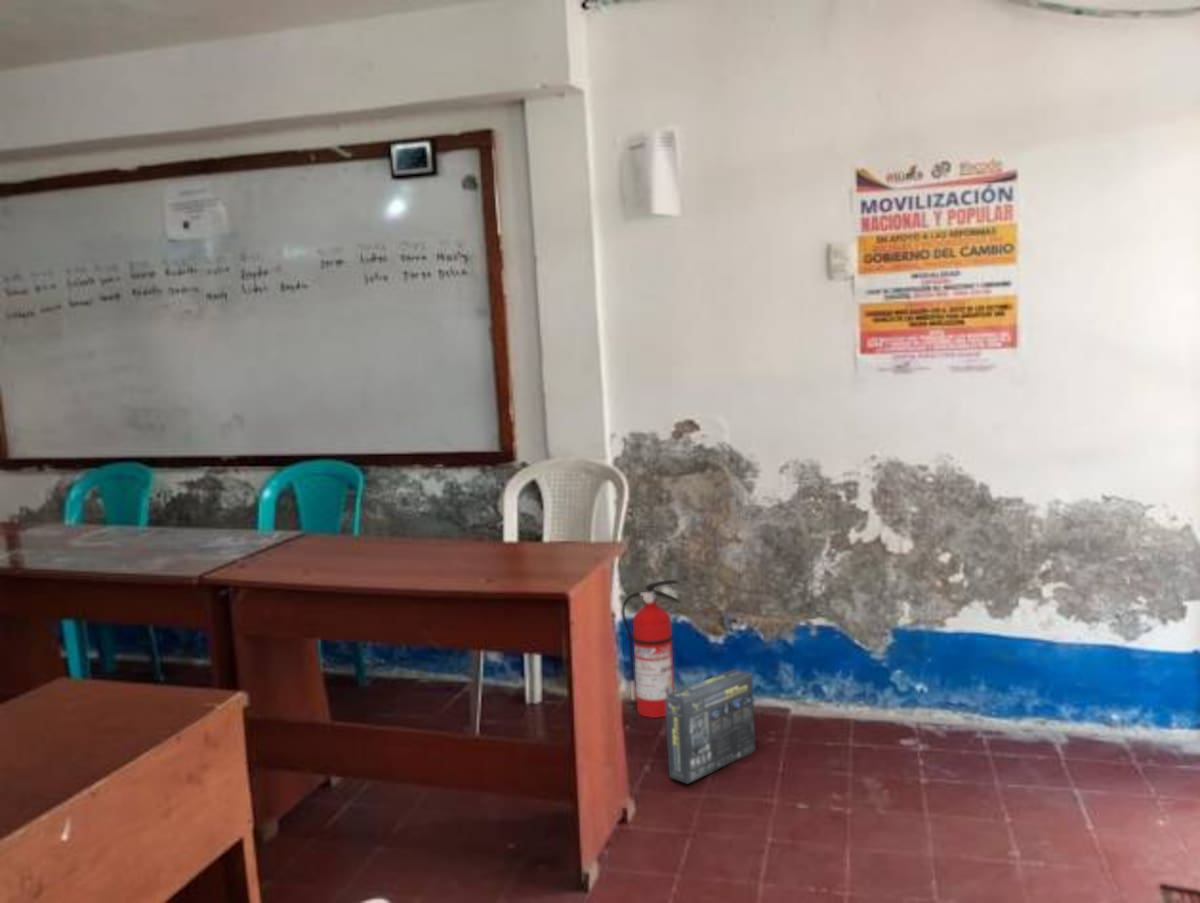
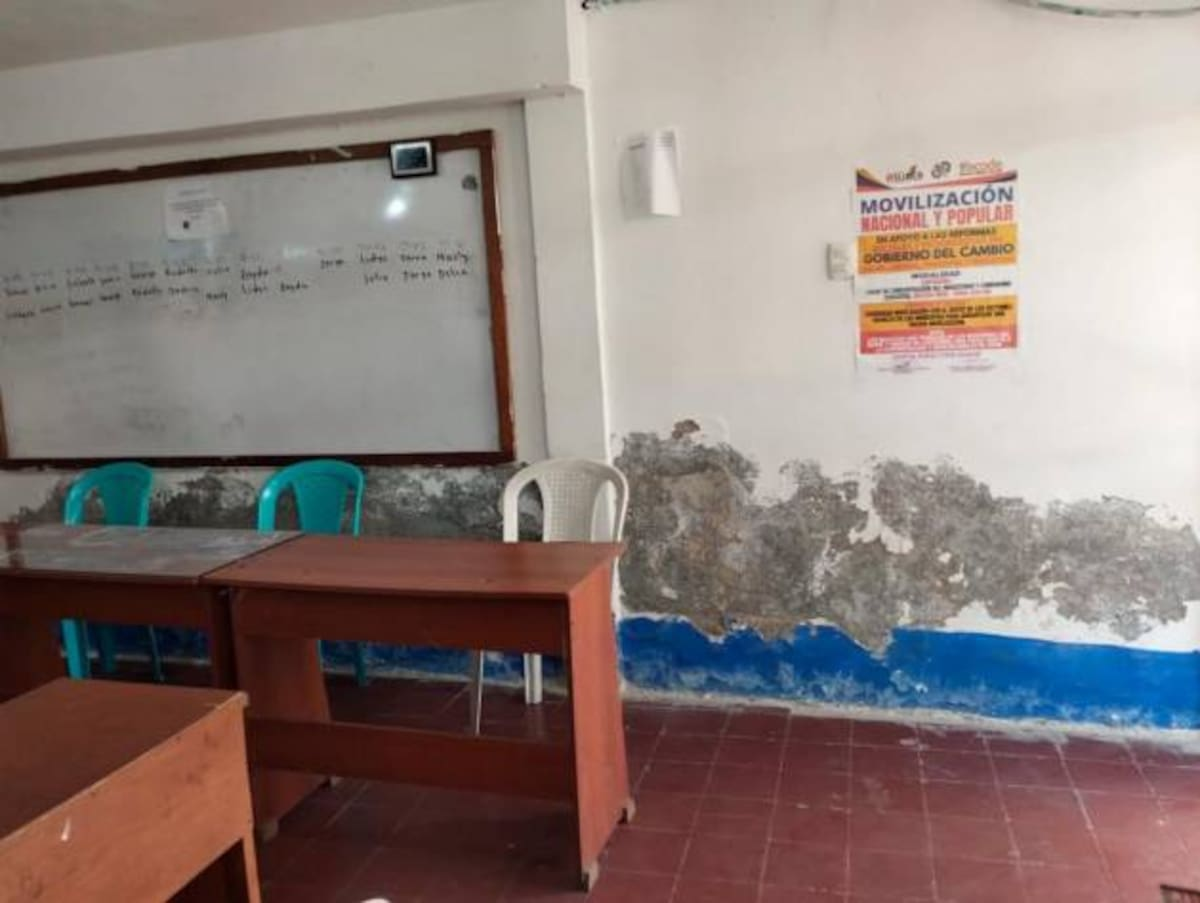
- box (711, 724)
- fire extinguisher (652, 645)
